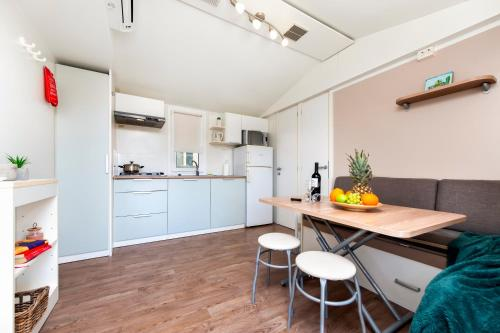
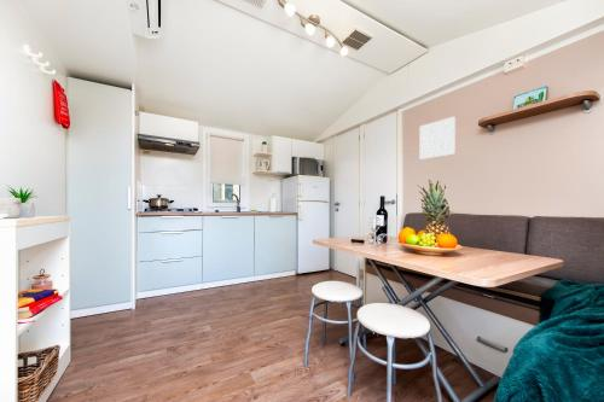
+ wall art (436, 139)
